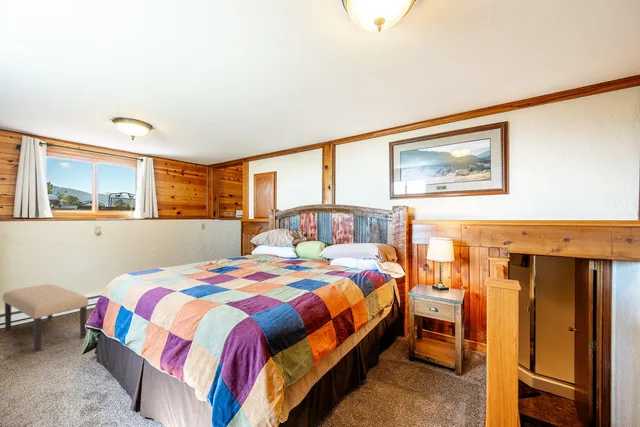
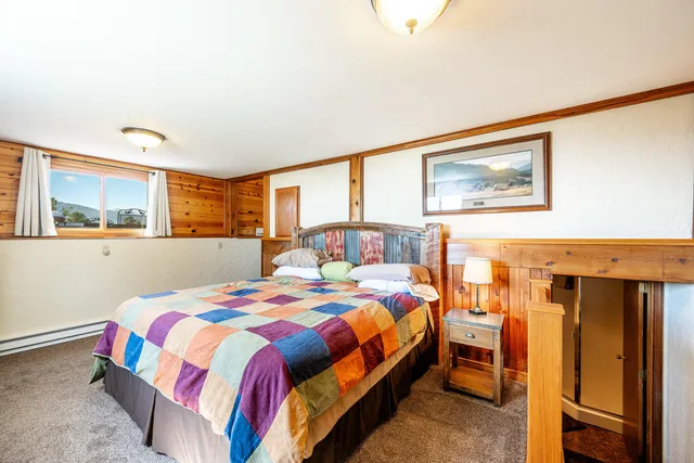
- bench (44, 312)
